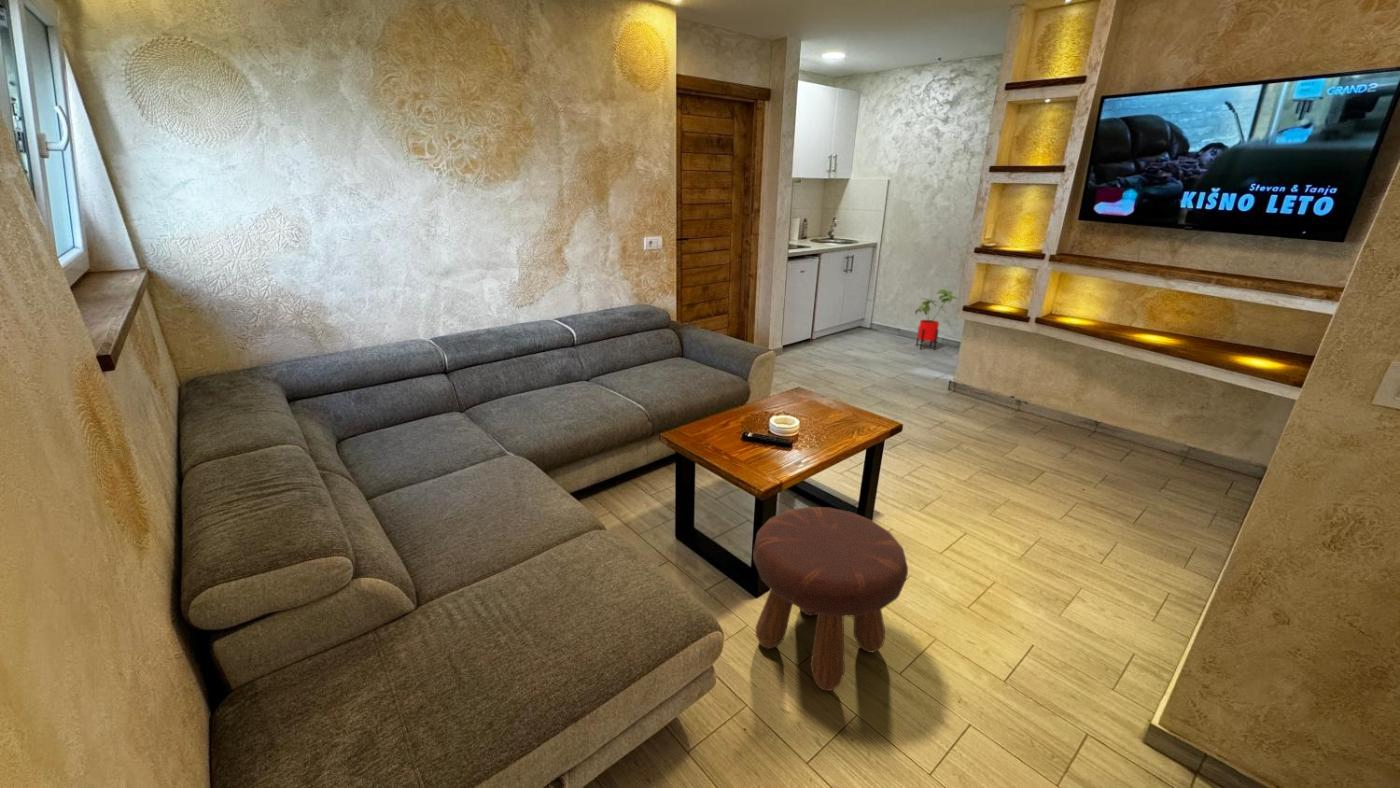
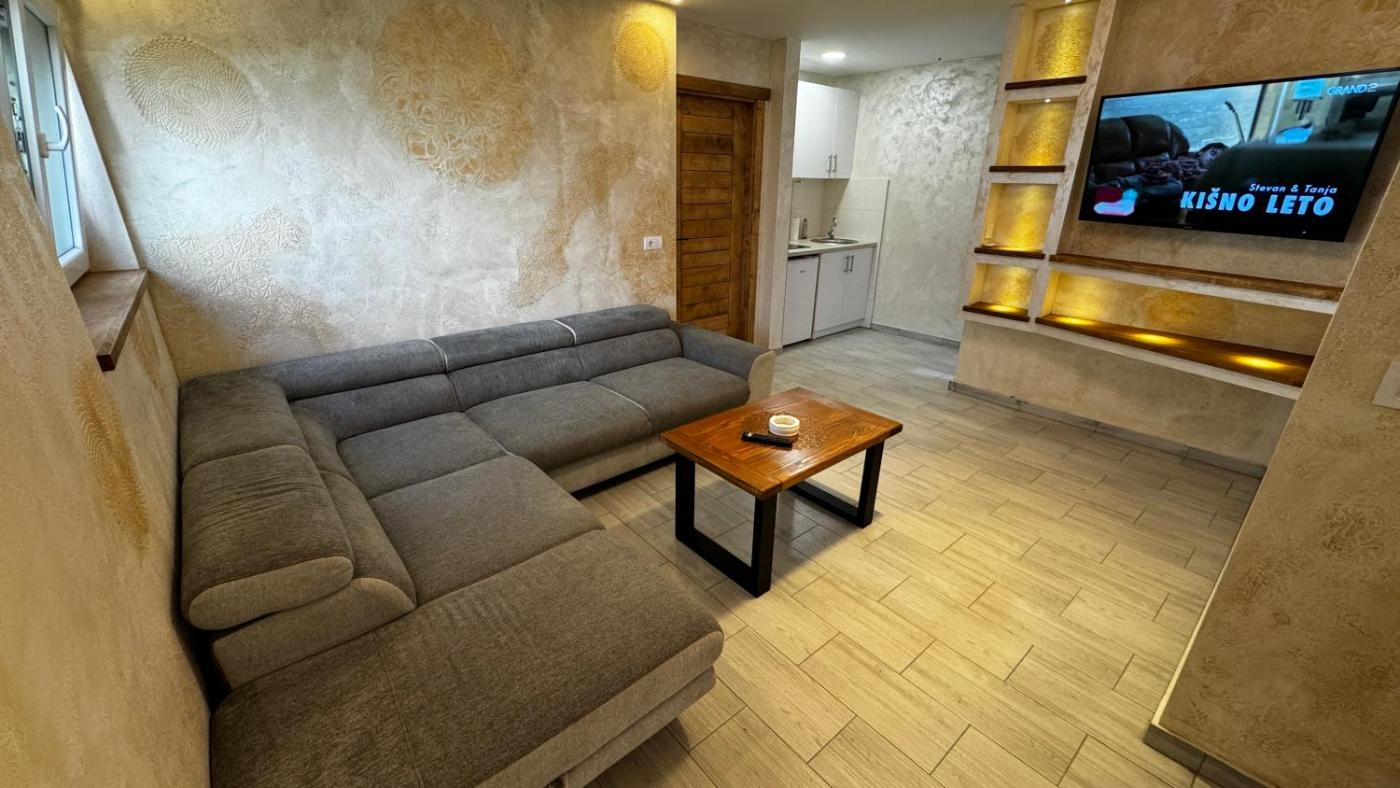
- footstool (824, 594)
- house plant (930, 318)
